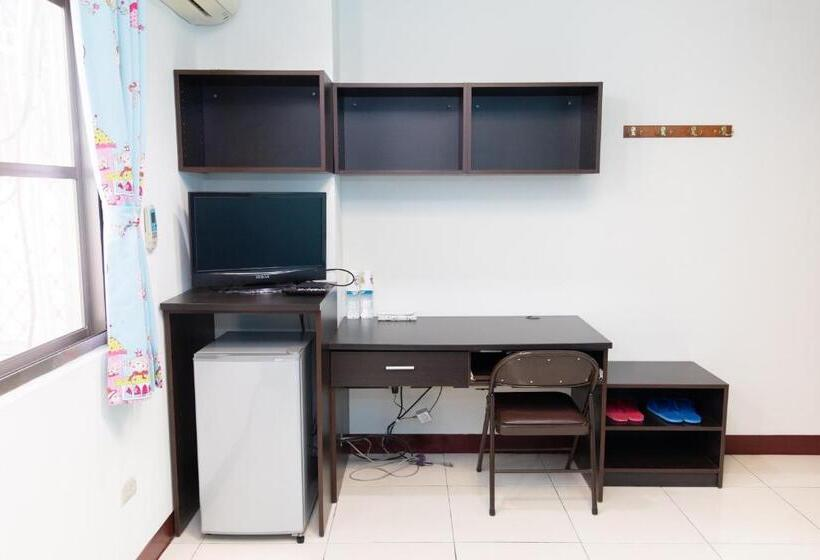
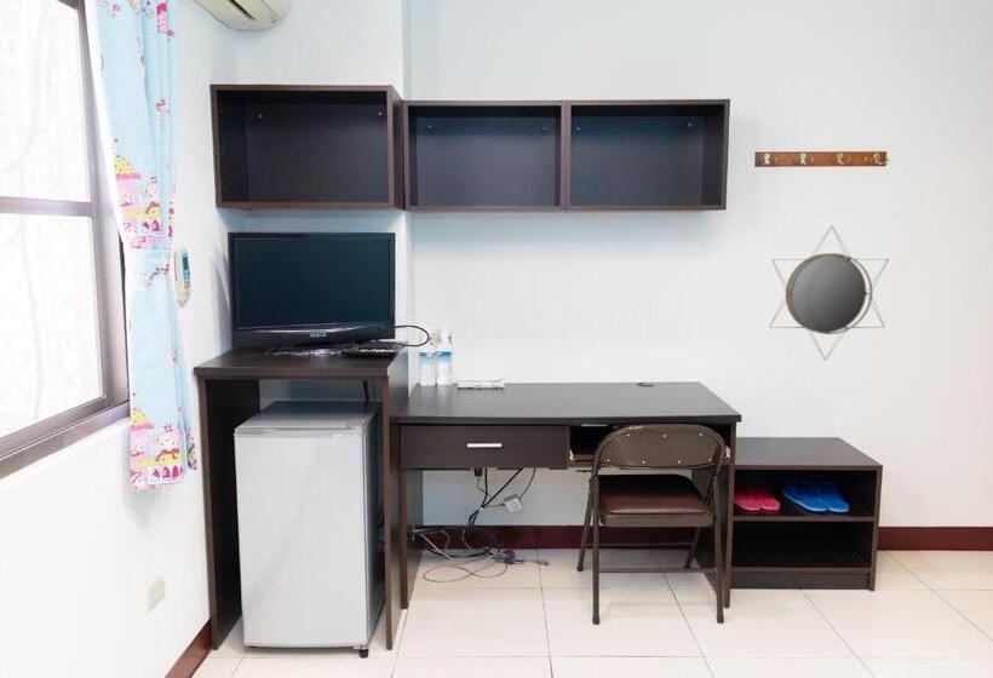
+ home mirror (828, 293)
